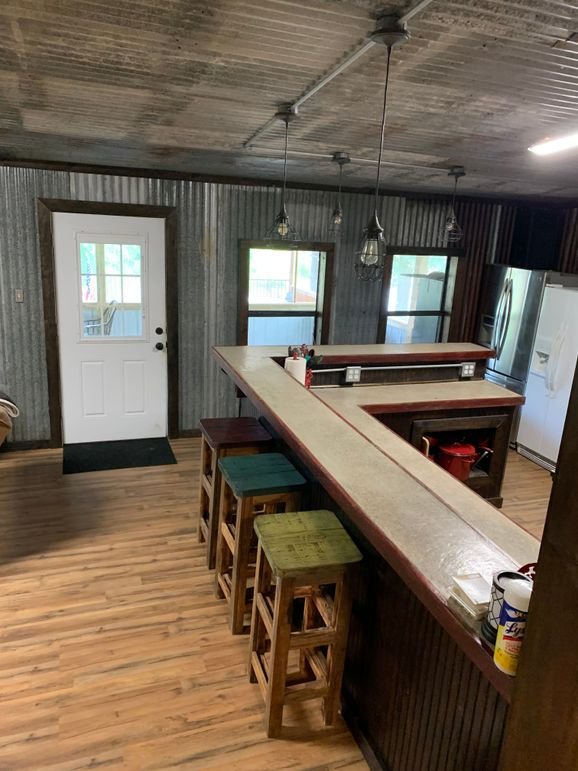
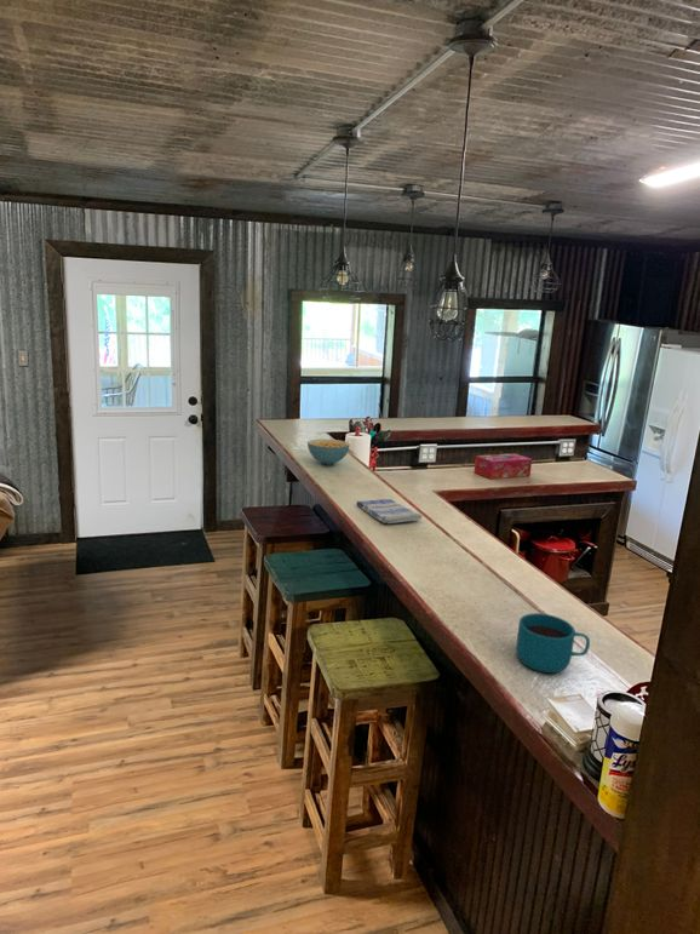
+ tissue box (503, 465)
+ cup (552, 644)
+ cereal bowl (327, 453)
+ dish towel (388, 509)
